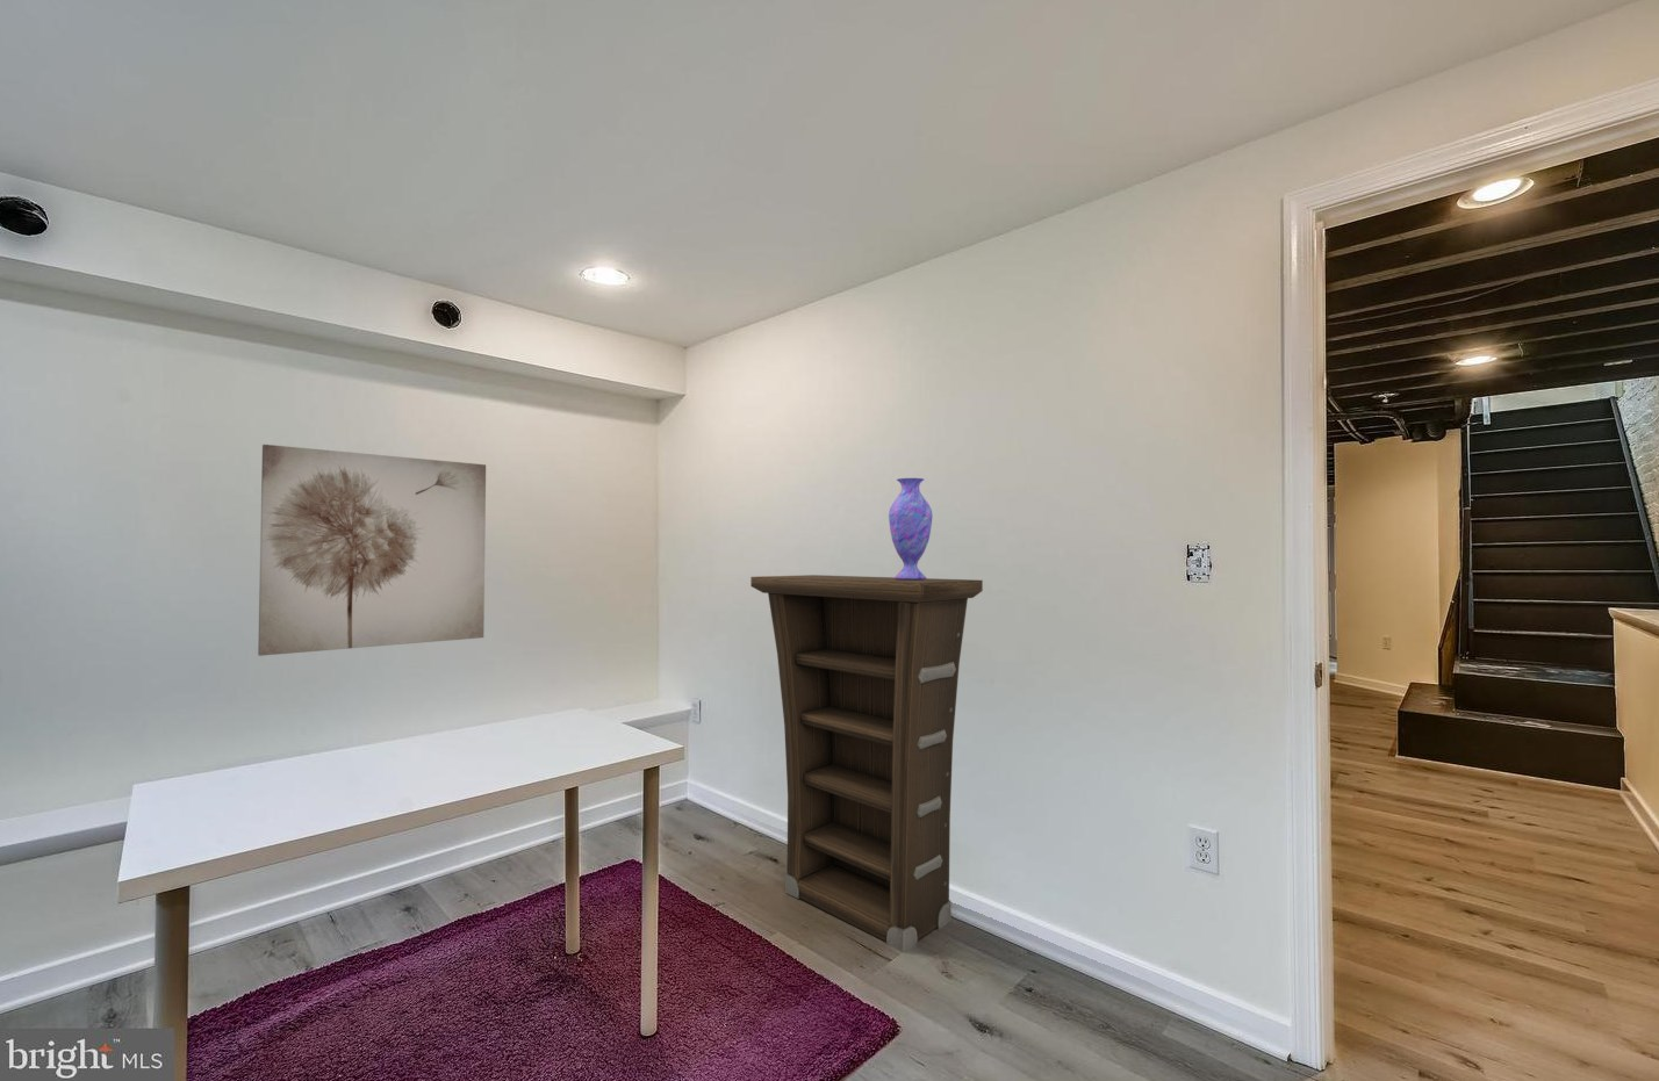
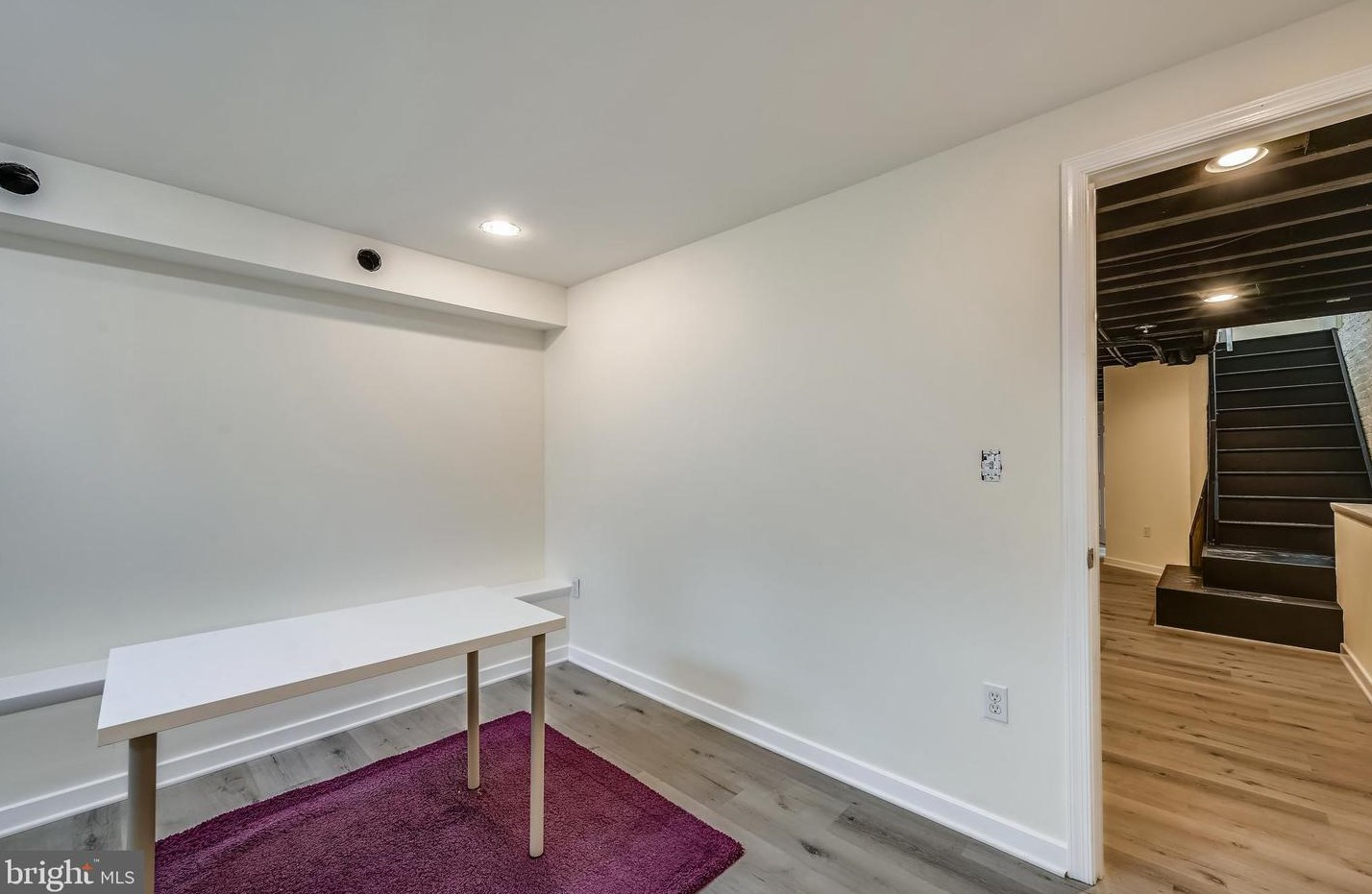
- vase (909, 528)
- cabinet (859, 742)
- wall art (383, 550)
